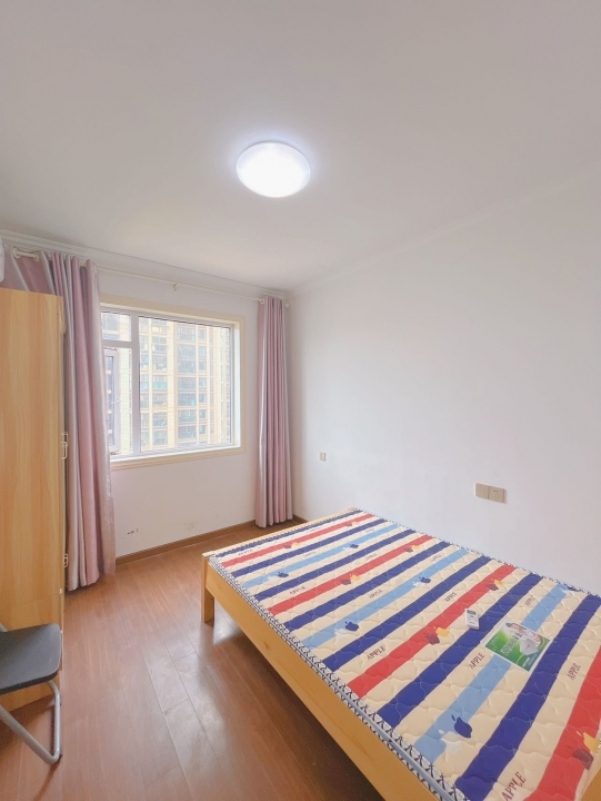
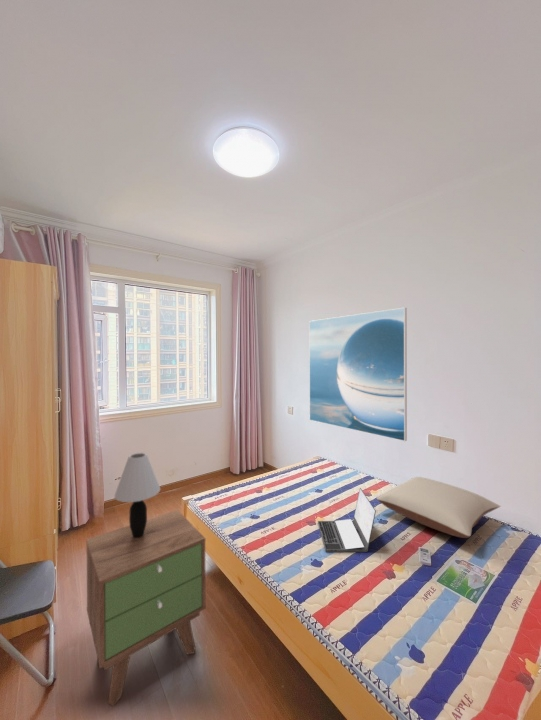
+ table lamp (138, 494)
+ laptop (344, 520)
+ pillow (436, 503)
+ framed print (350, 372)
+ nightstand (147, 596)
